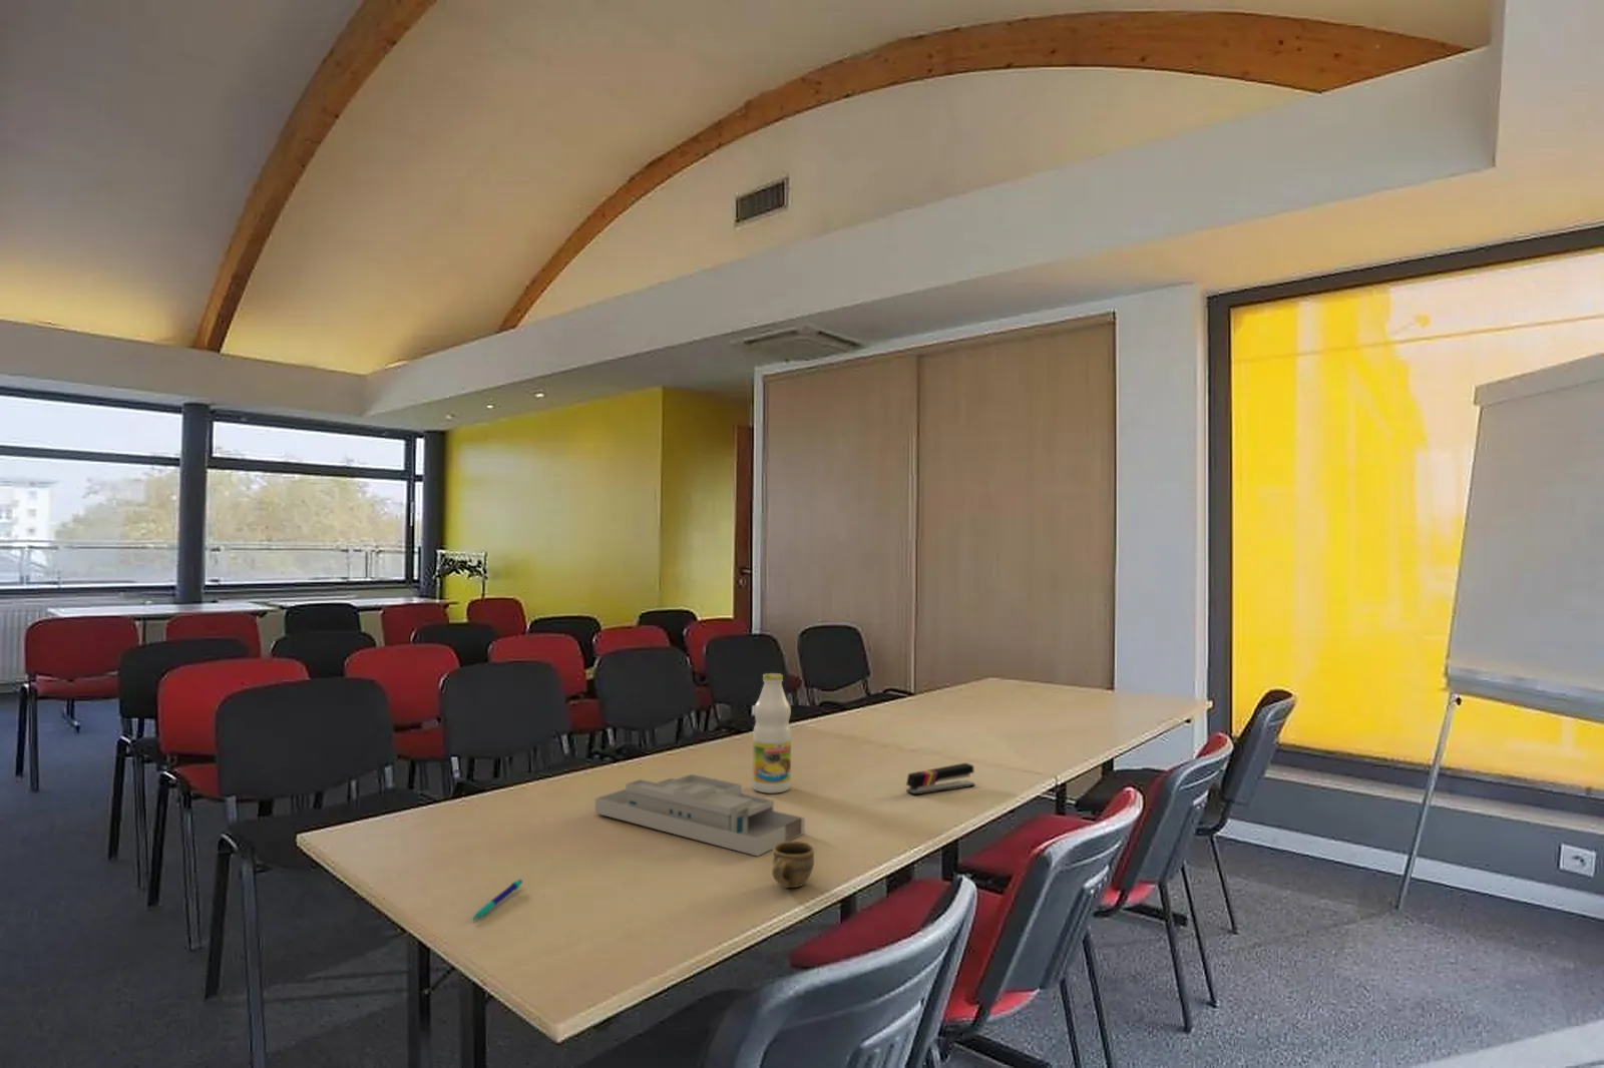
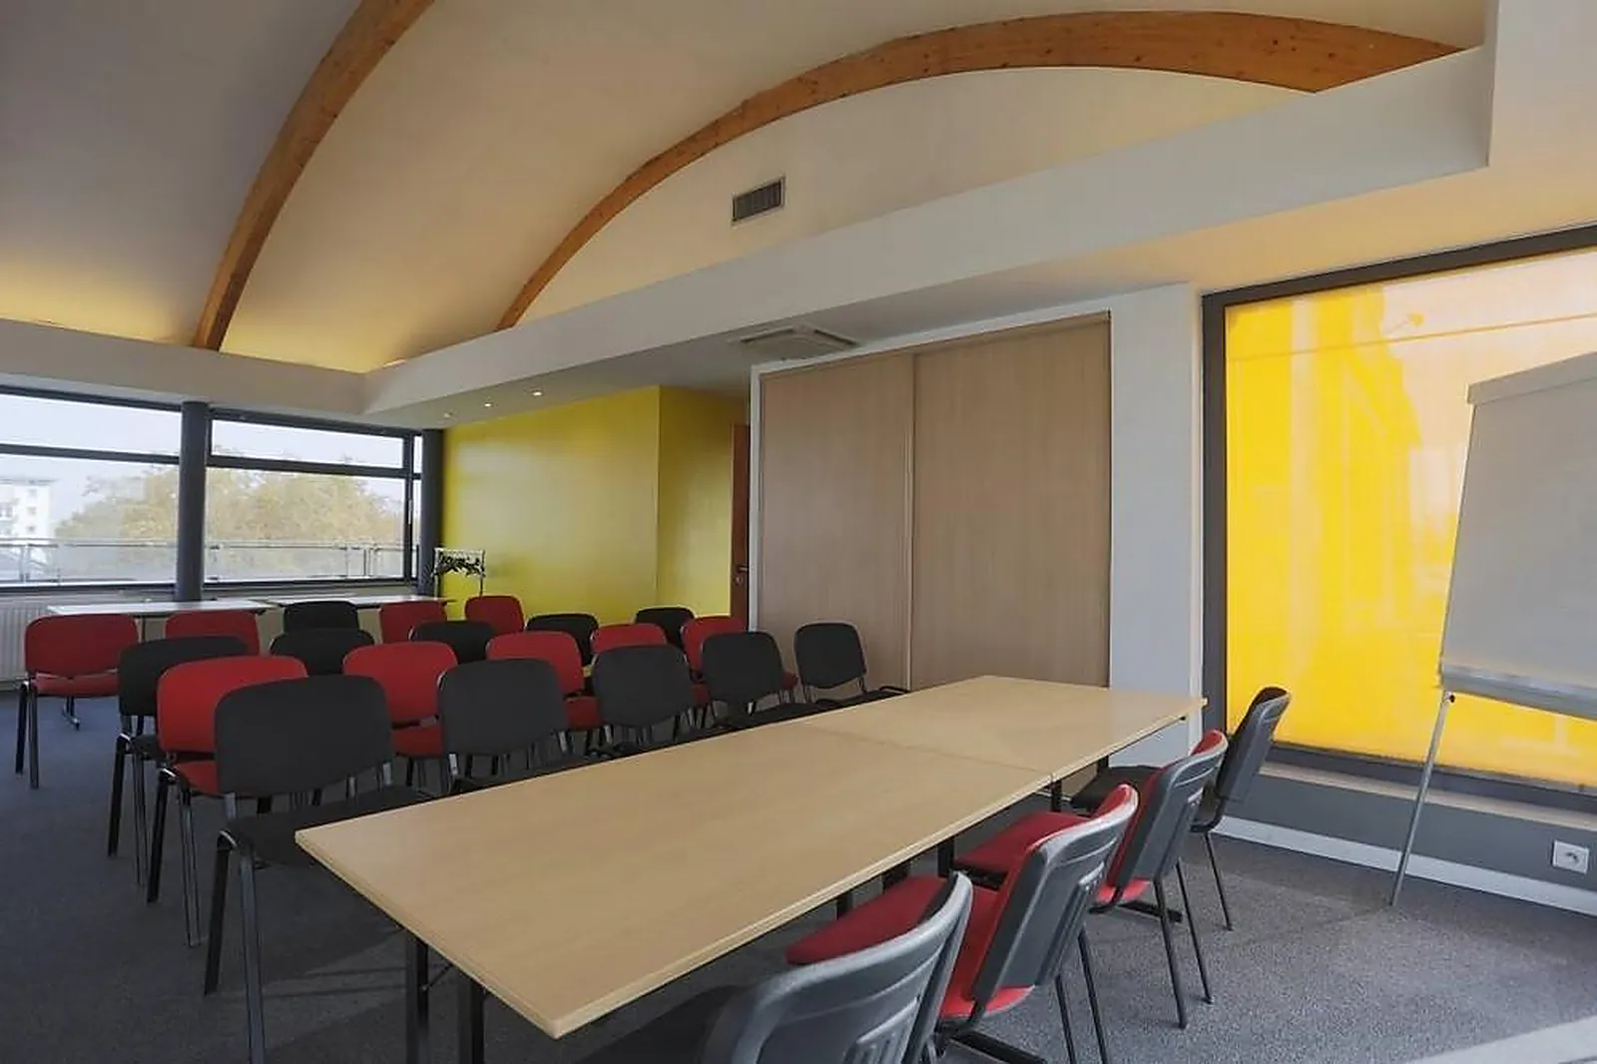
- bottle (772, 731)
- stapler (941, 777)
- desk organizer (695, 802)
- pen (496, 899)
- cup (788, 868)
